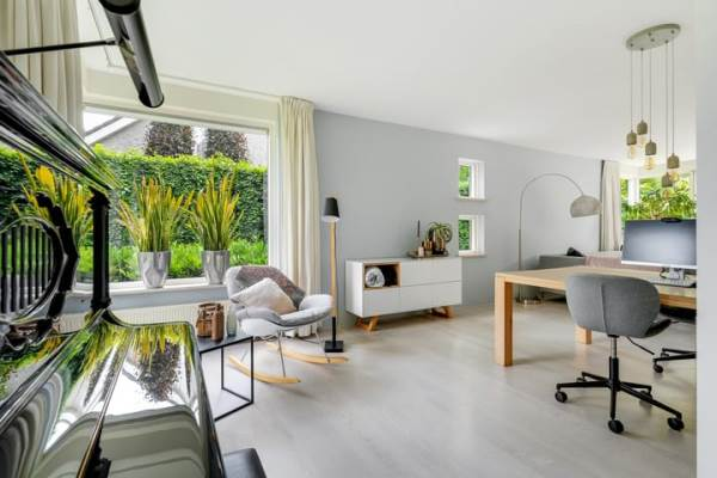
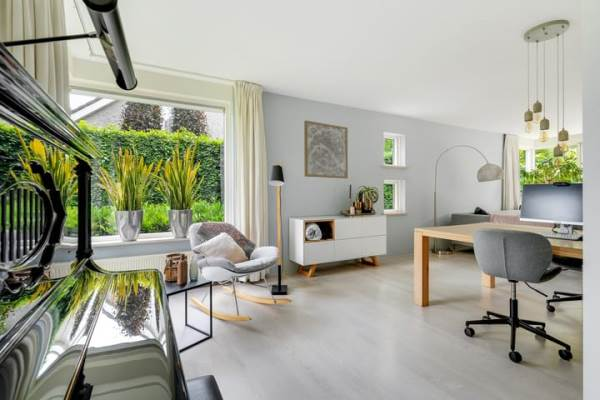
+ wall art (327, 151)
